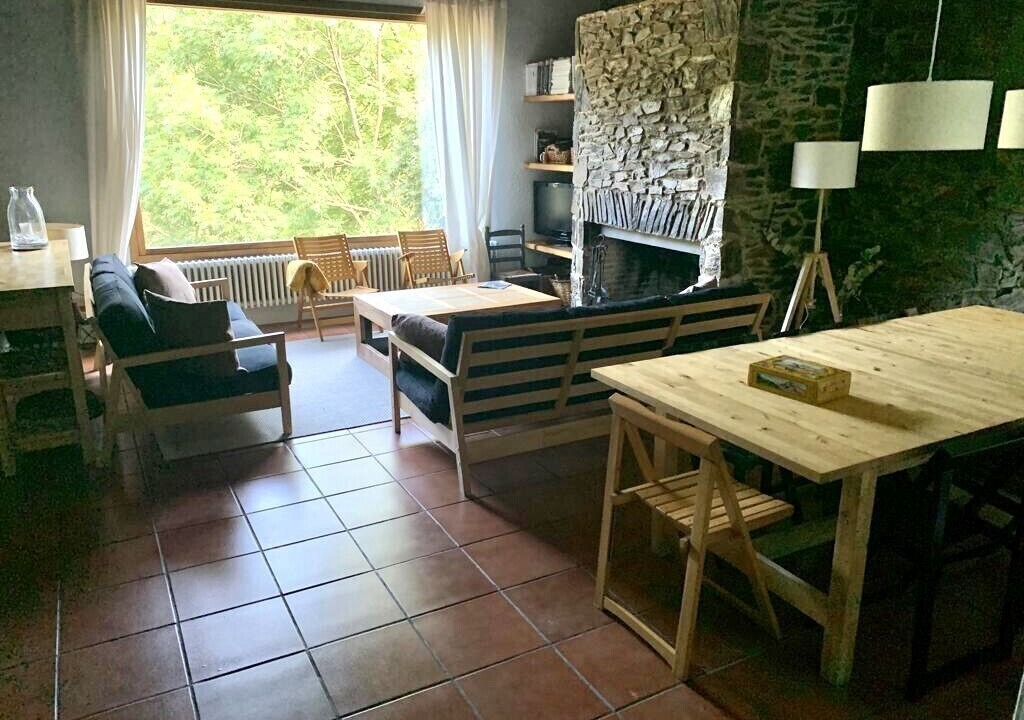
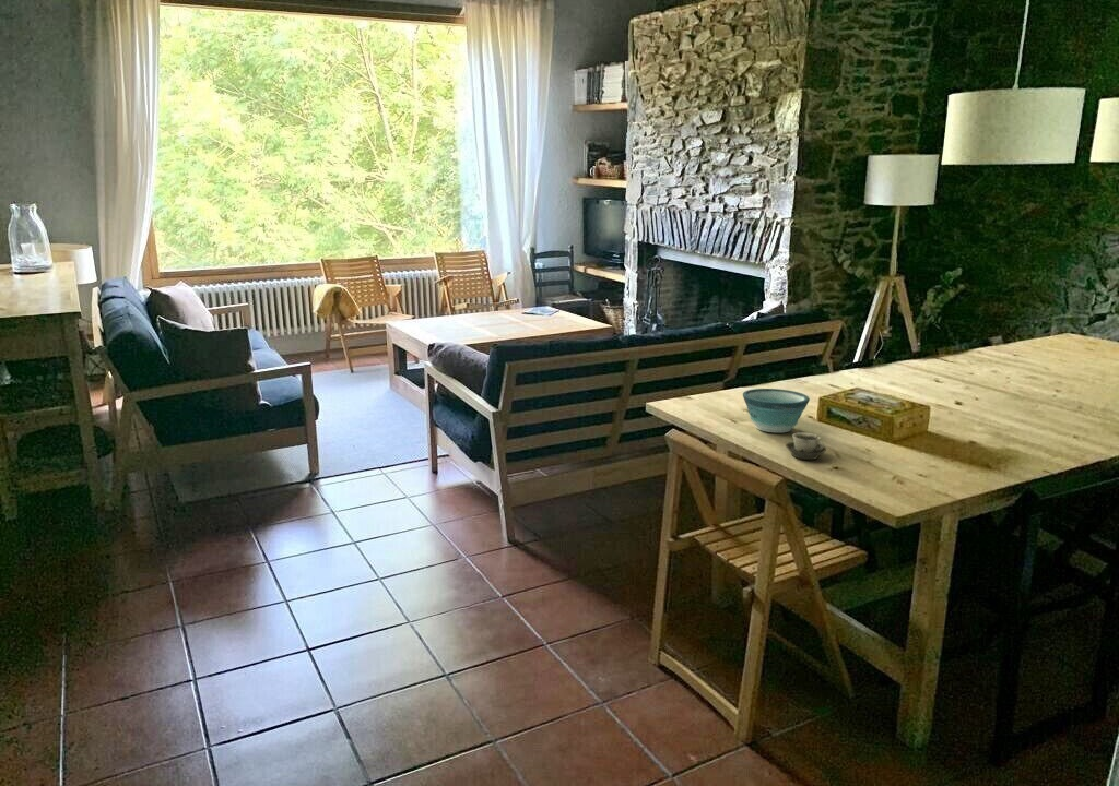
+ bowl (774, 412)
+ cup (805, 445)
